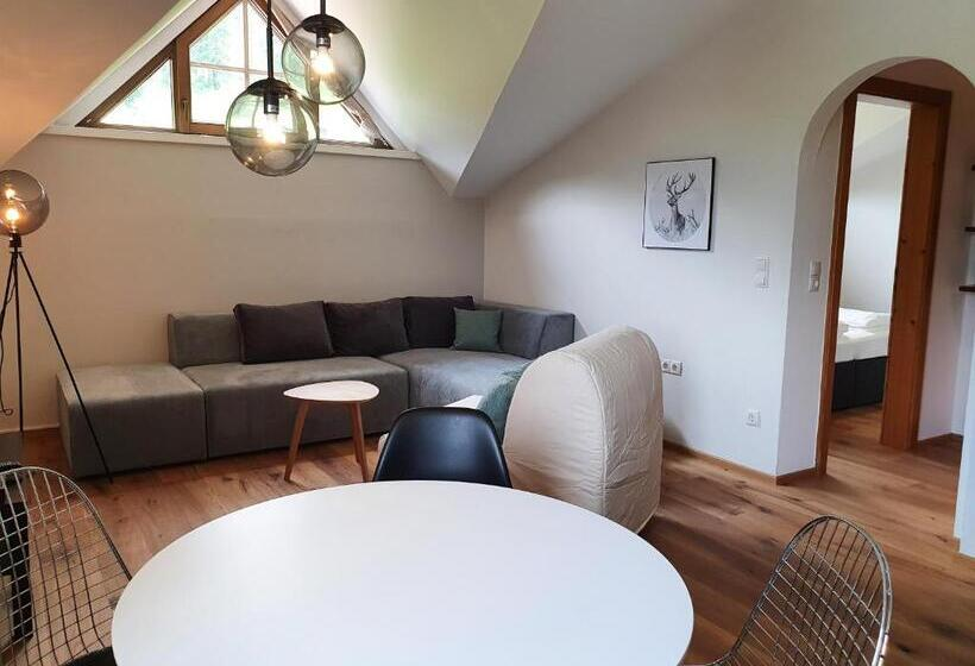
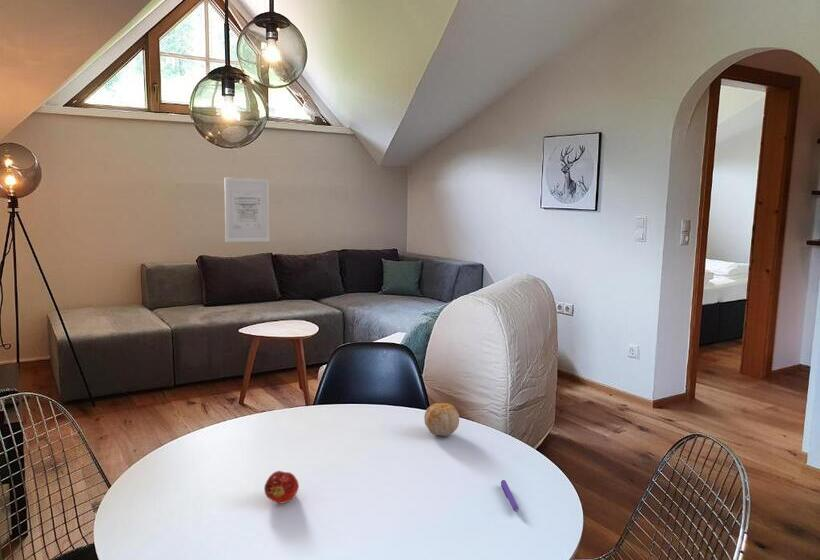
+ fruit (441, 419)
+ pen (509, 496)
+ wall art (247, 210)
+ fruit (283, 486)
